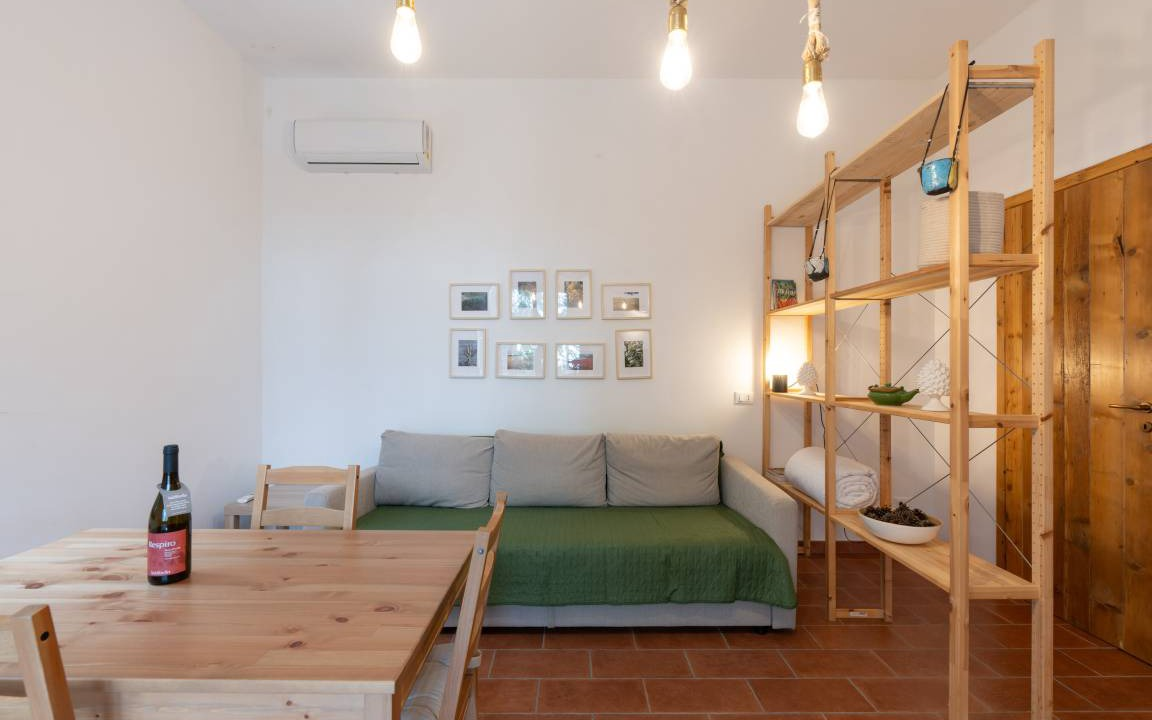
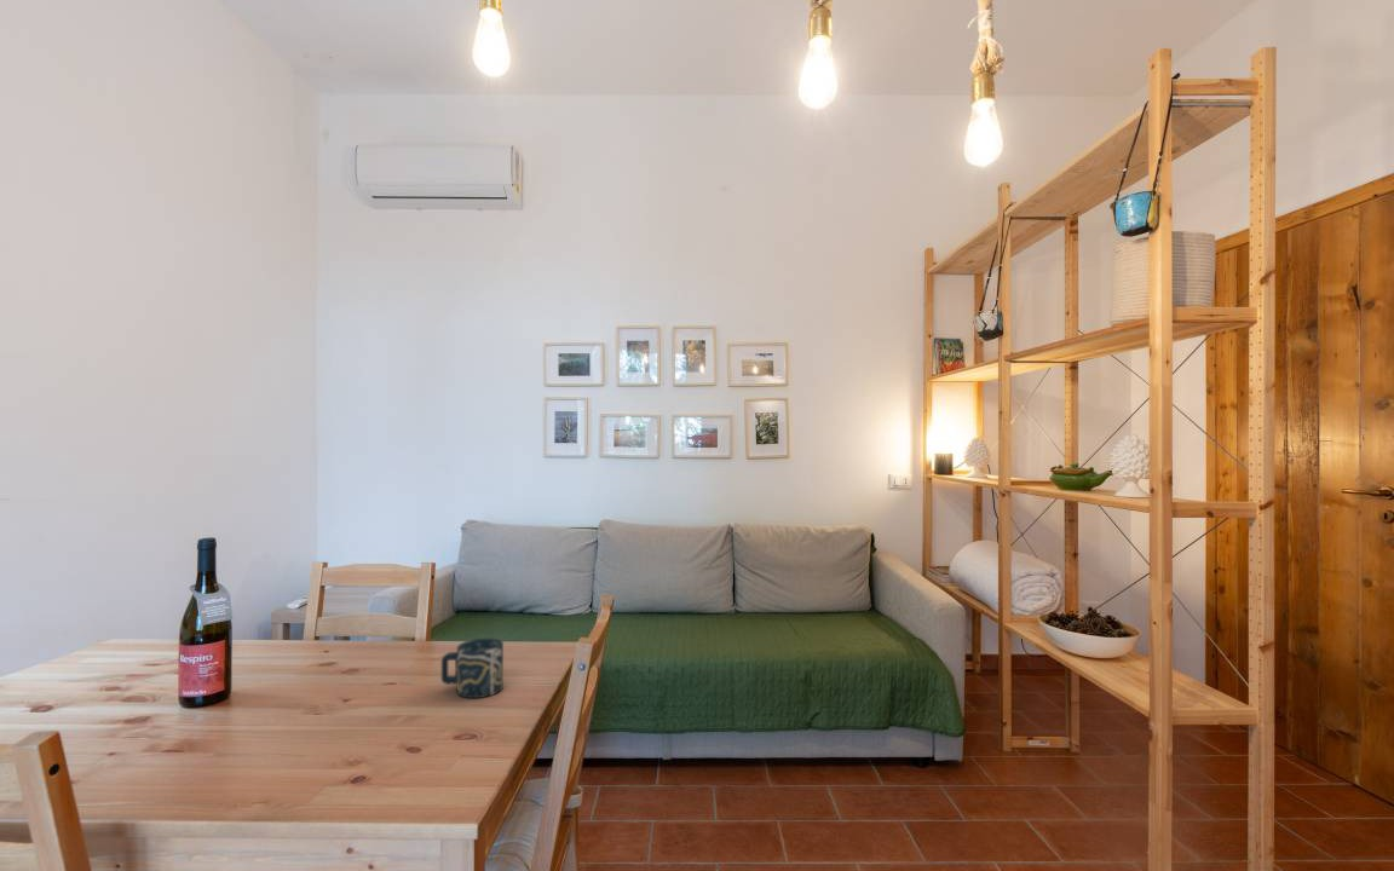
+ cup (472, 667)
